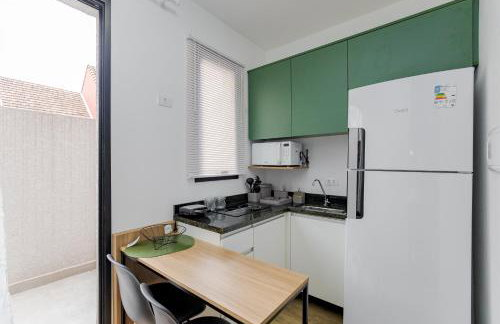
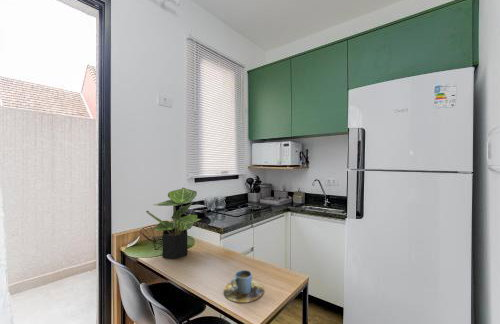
+ cup (243, 282)
+ potted plant (180, 221)
